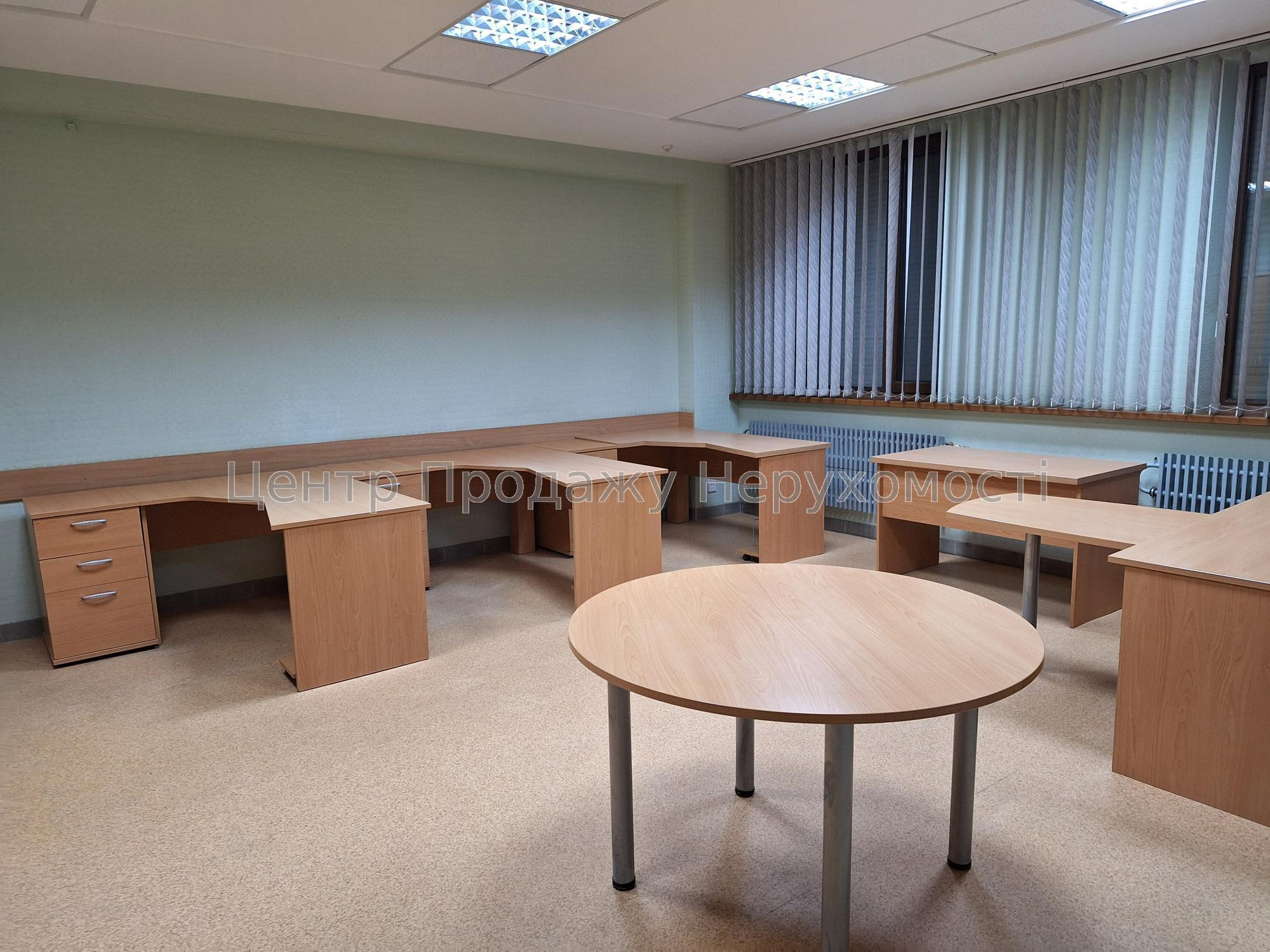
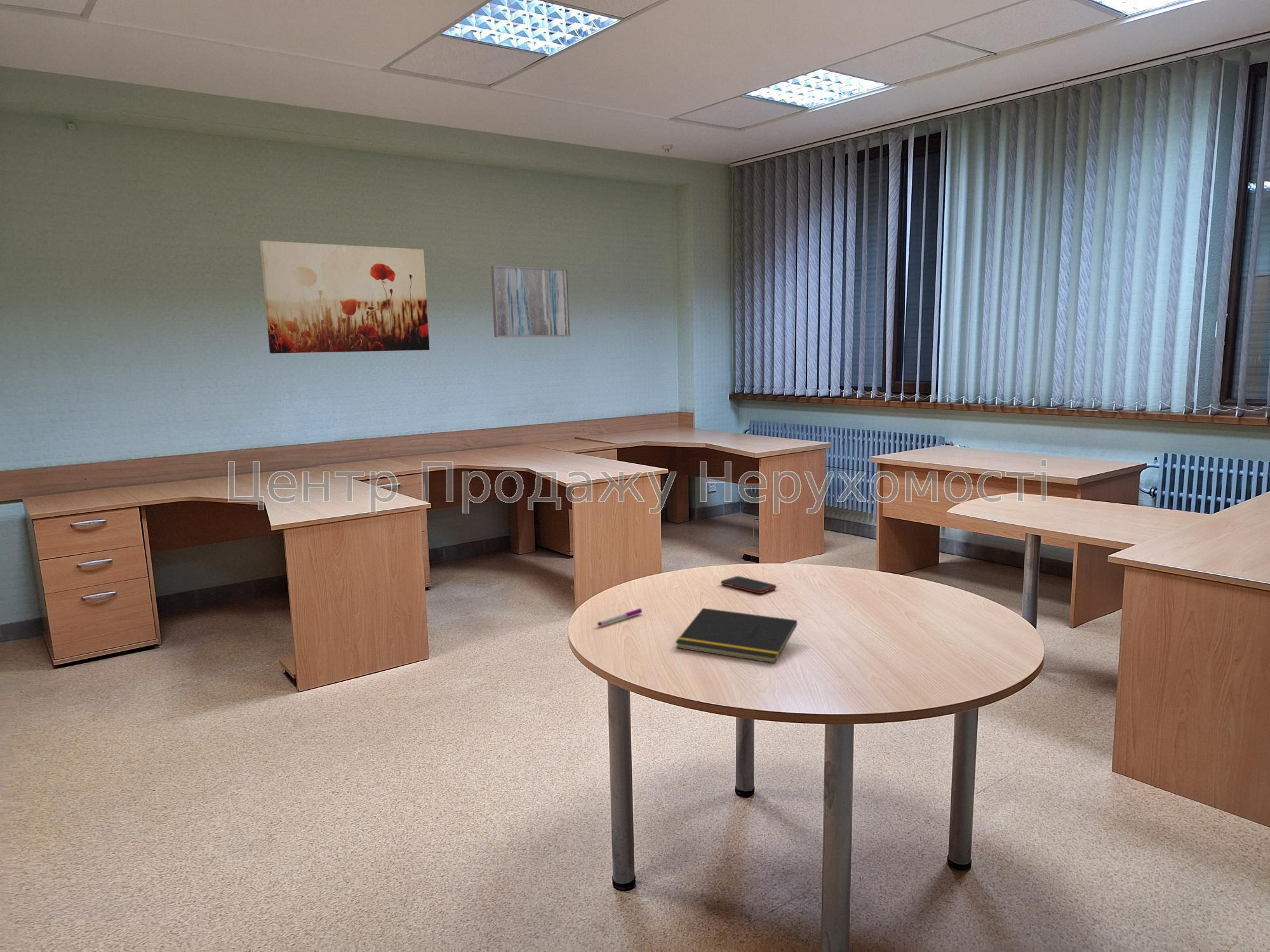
+ wall art (350, 299)
+ wall art (531, 302)
+ pen (620, 617)
+ notepad (737, 633)
+ cell phone (748, 585)
